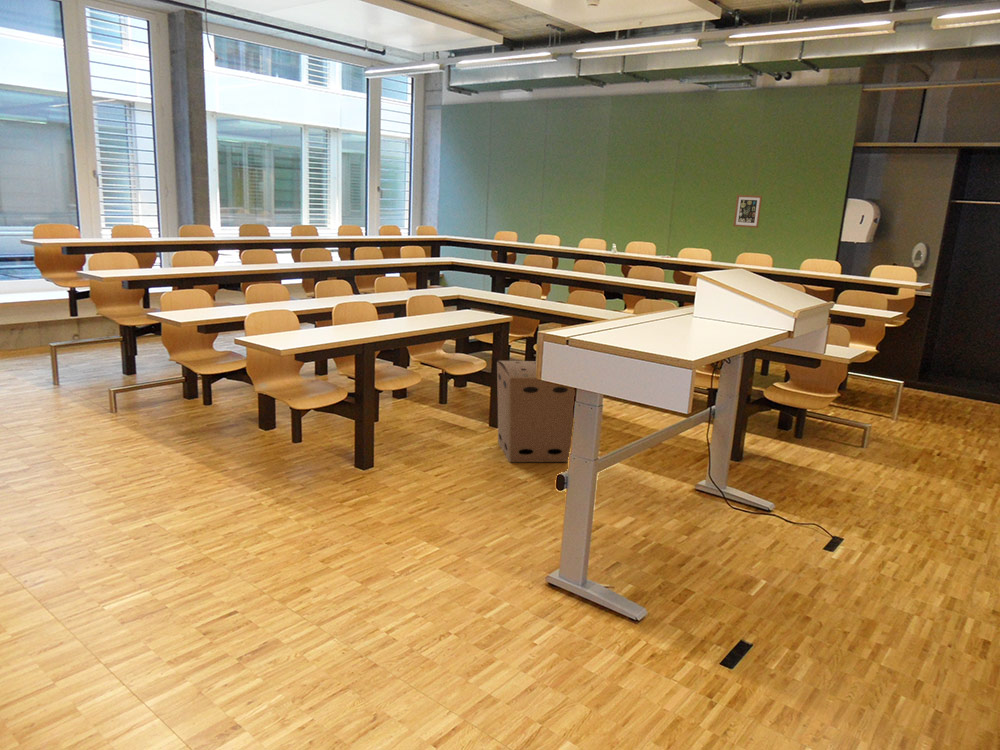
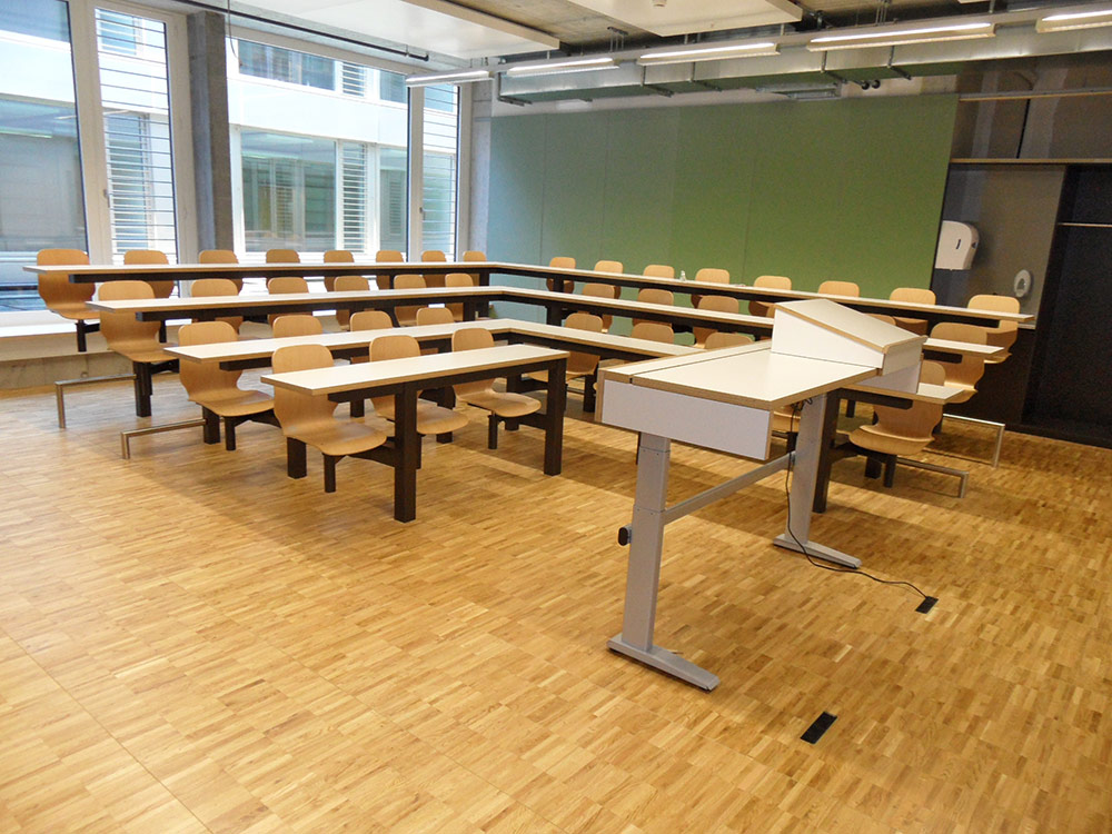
- cardboard box (534, 408)
- wall art (747, 211)
